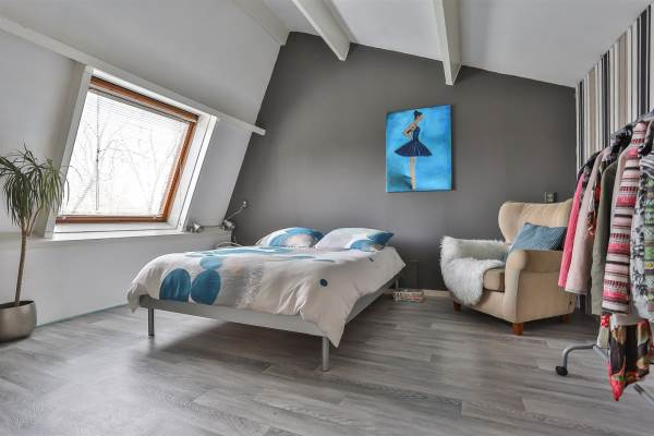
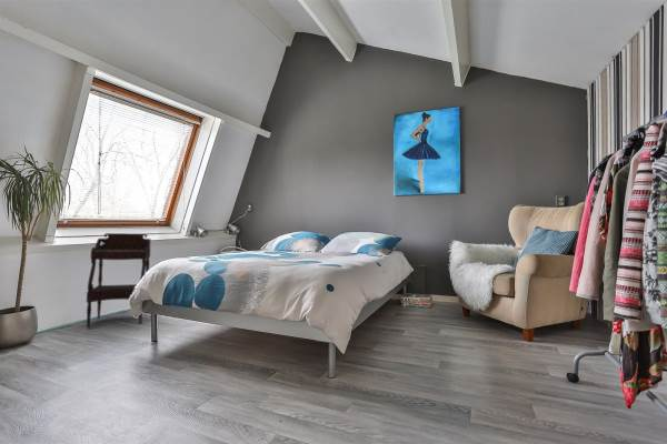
+ side table (120, 285)
